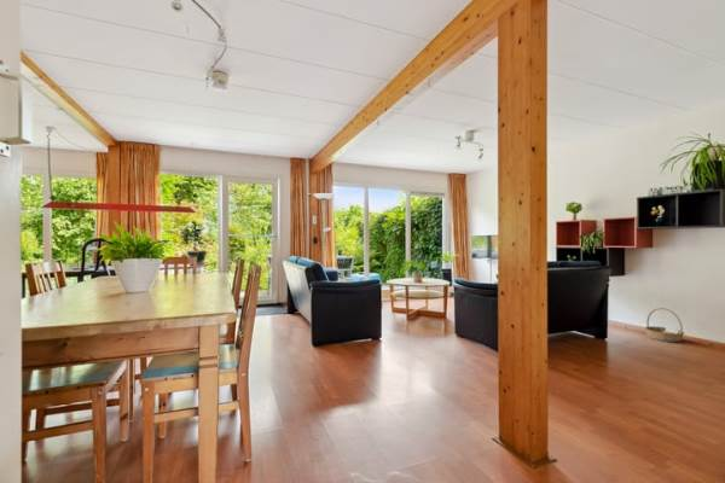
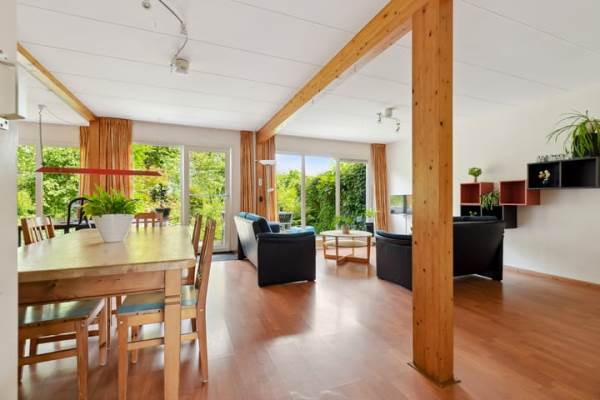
- basket (663, 327)
